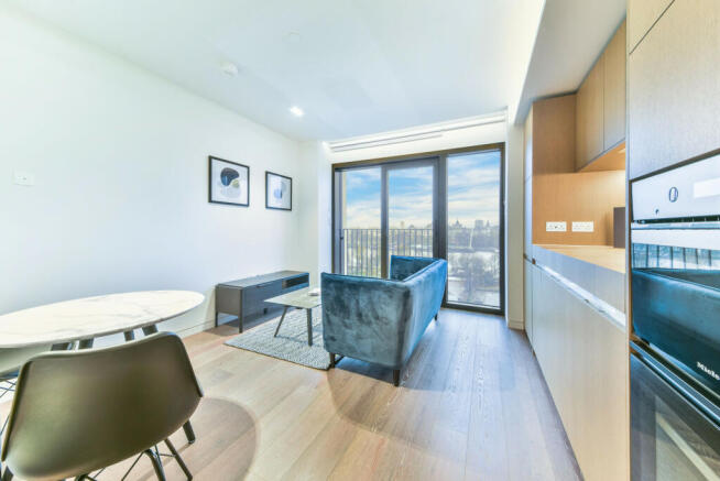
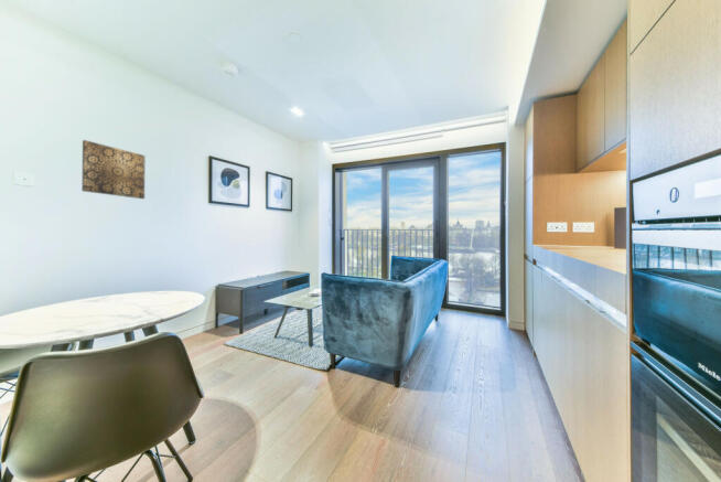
+ wall art (116, 171)
